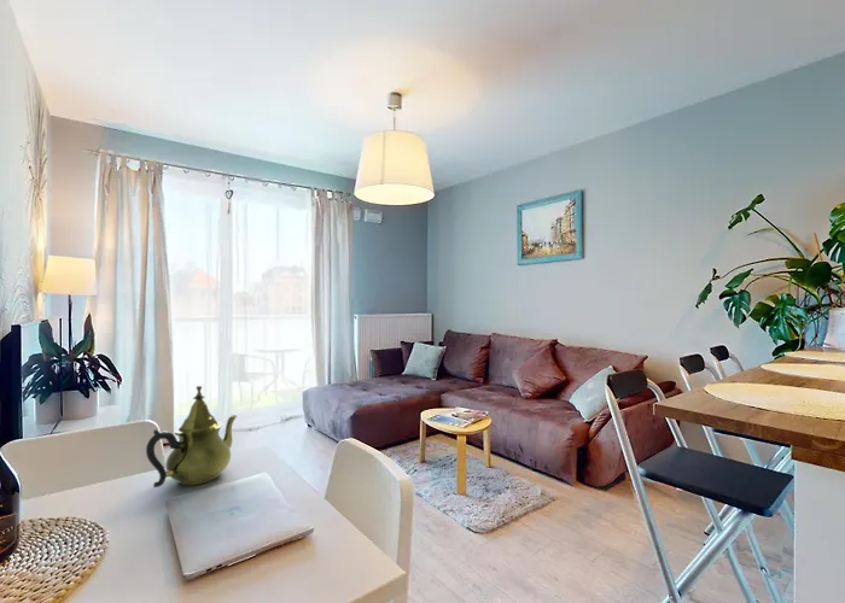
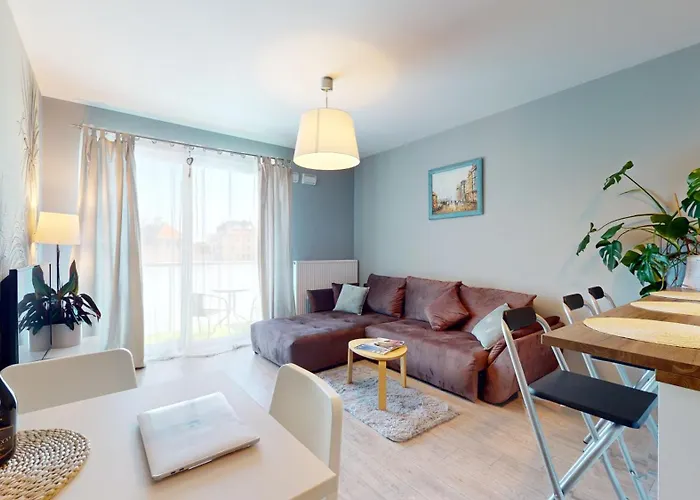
- teapot (197, 432)
